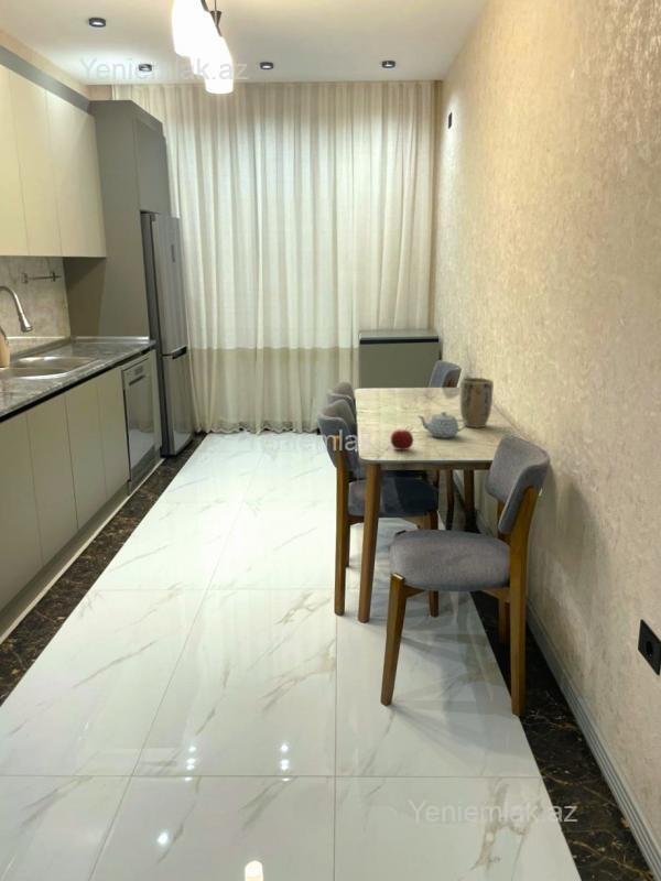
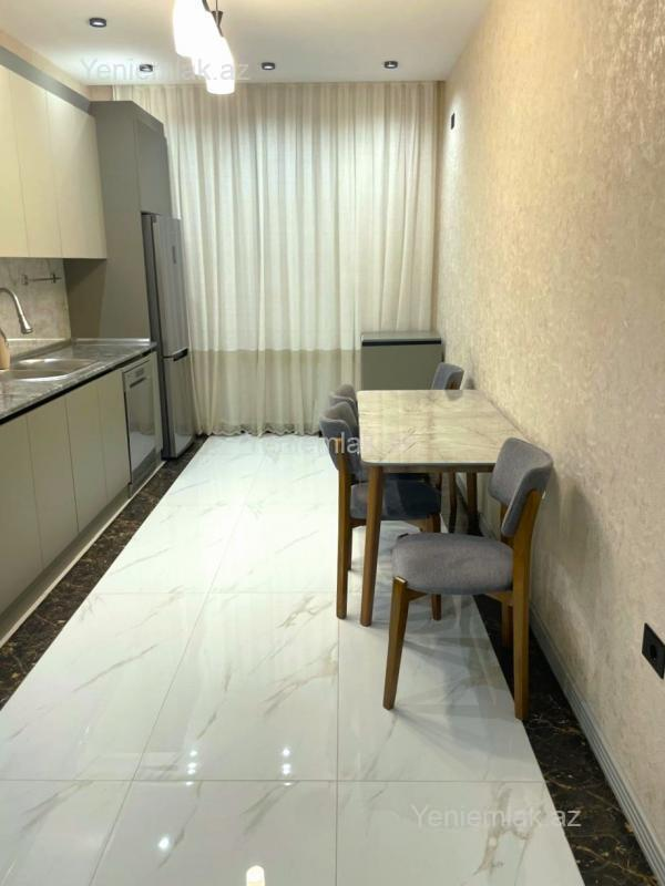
- teapot (442, 423)
- plant pot (475, 402)
- fruit (401, 438)
